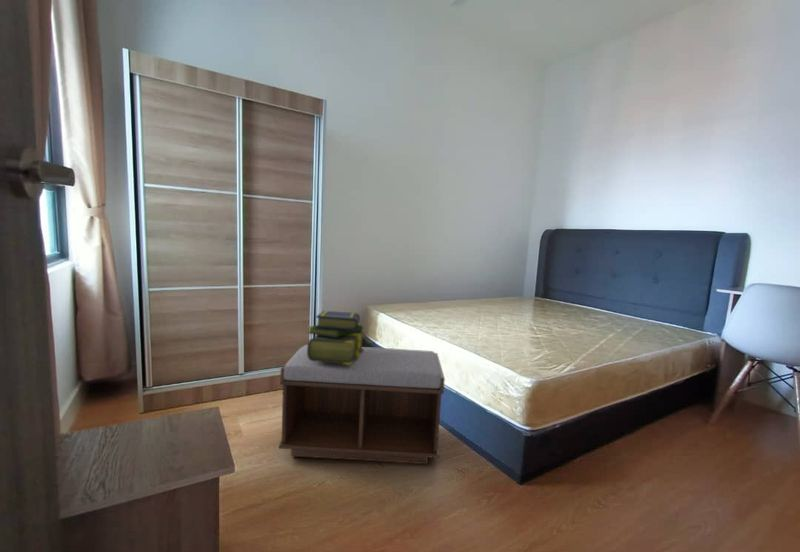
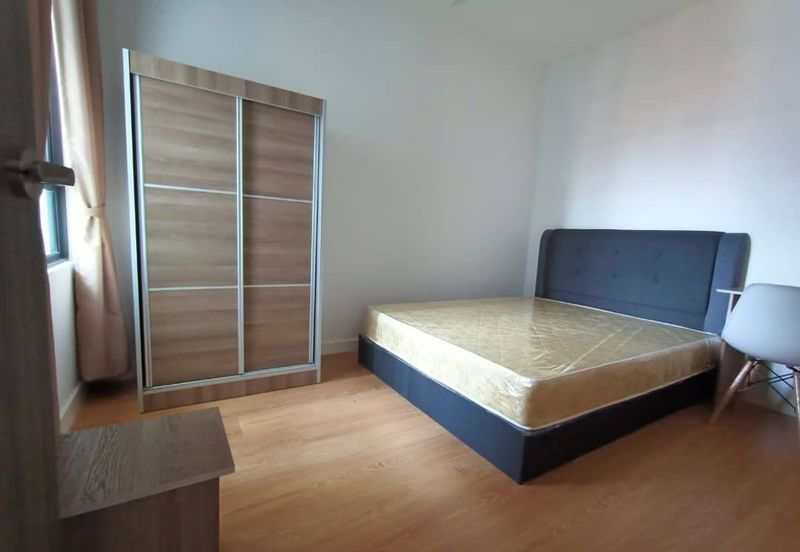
- stack of books (337, 333)
- bench (364, 399)
